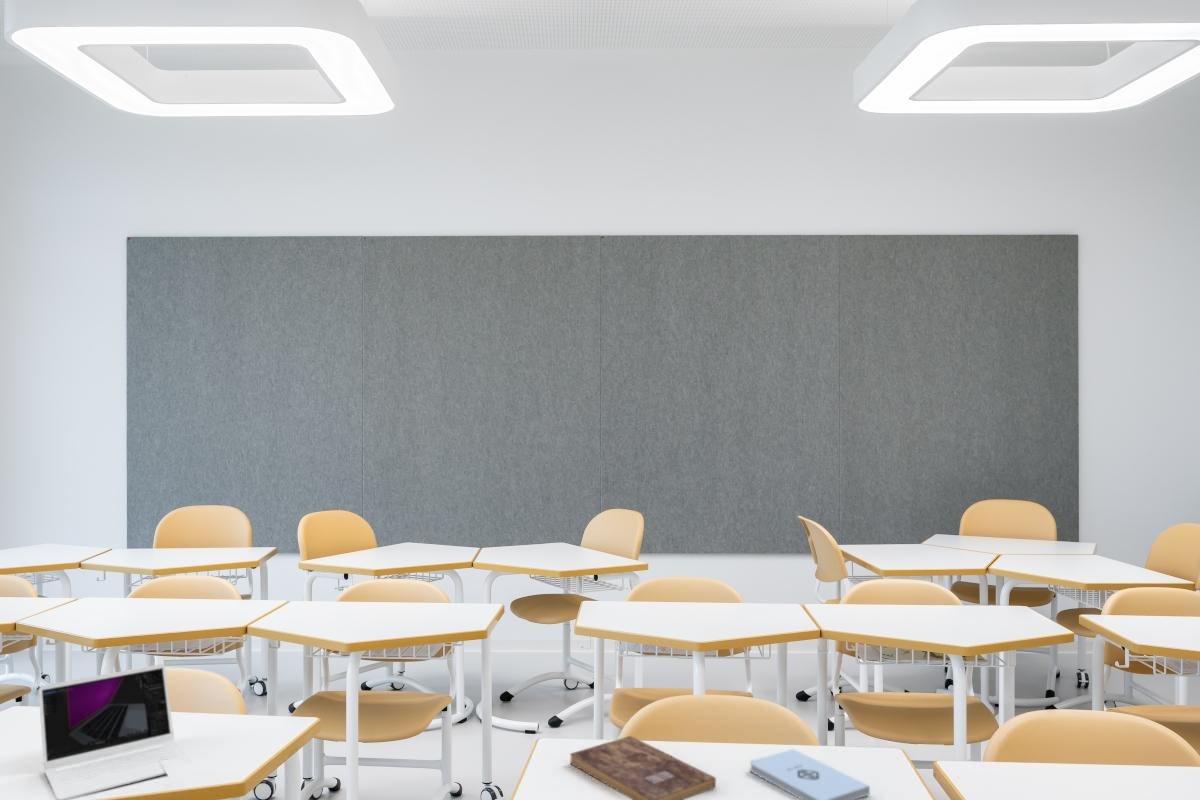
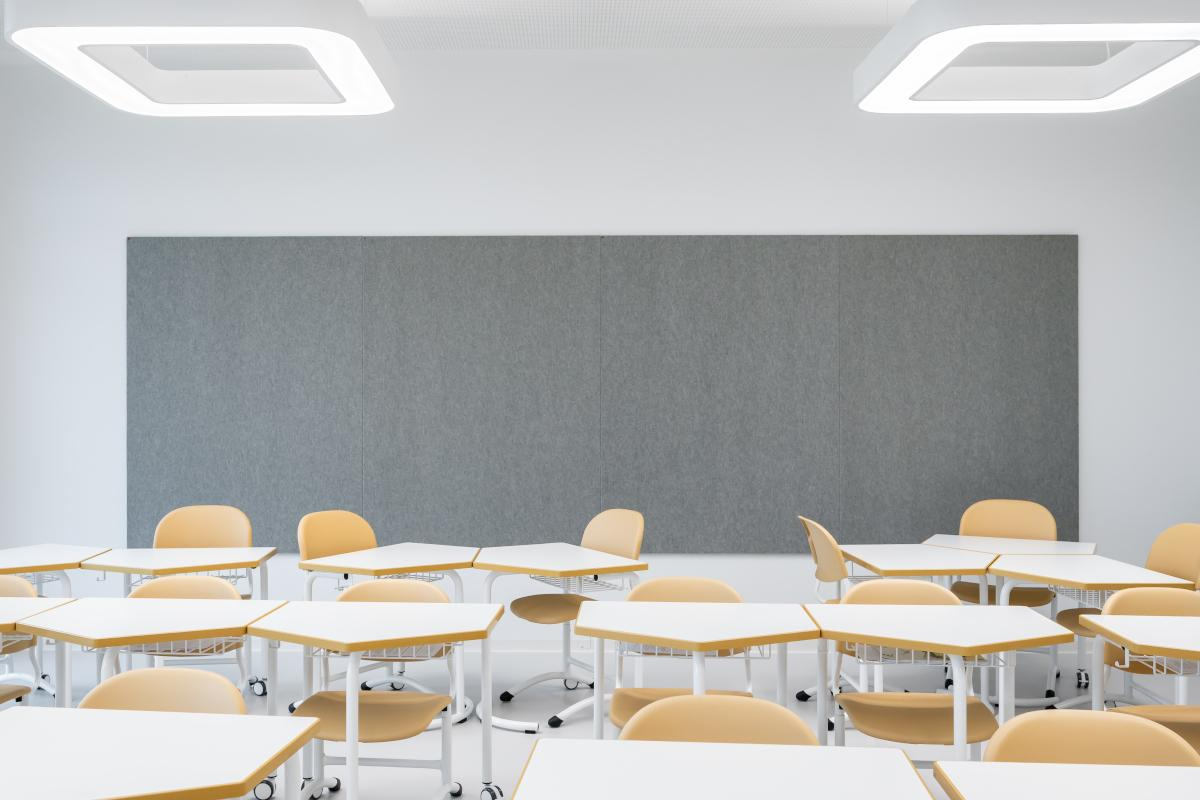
- bible (638, 769)
- laptop (116, 721)
- notepad (806, 777)
